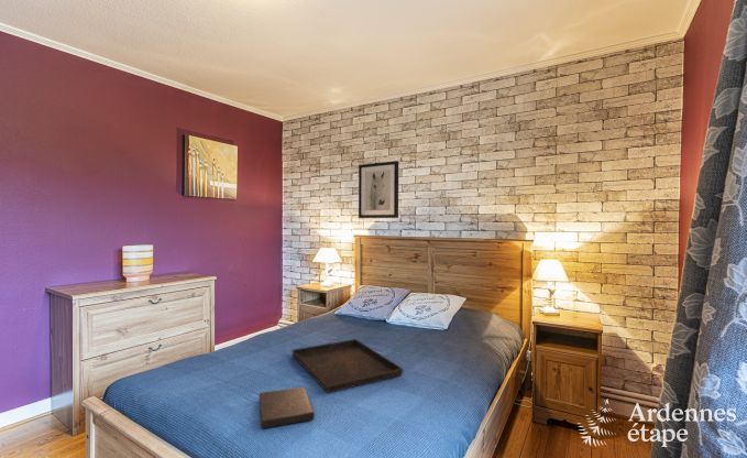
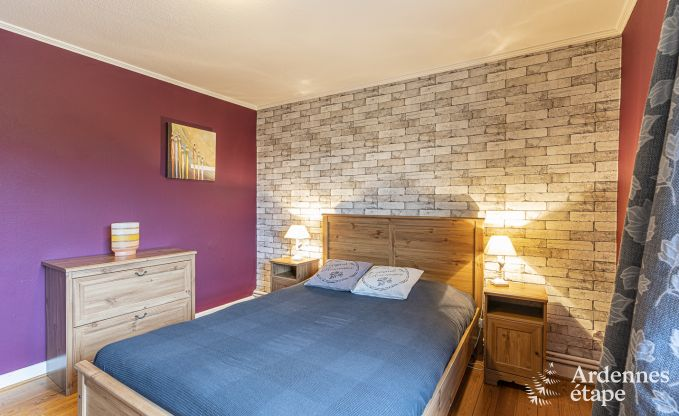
- serving tray (343, 361)
- book (285, 405)
- wall art (377, 190)
